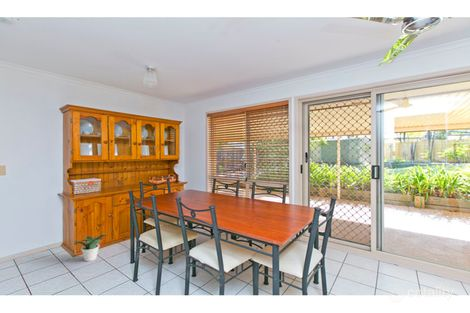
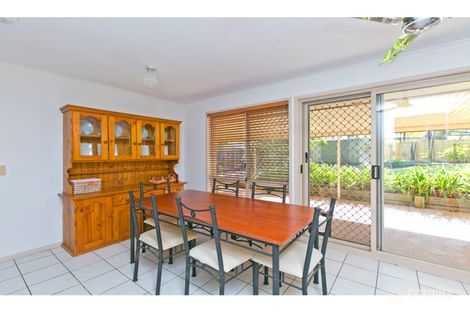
- potted plant (92, 248)
